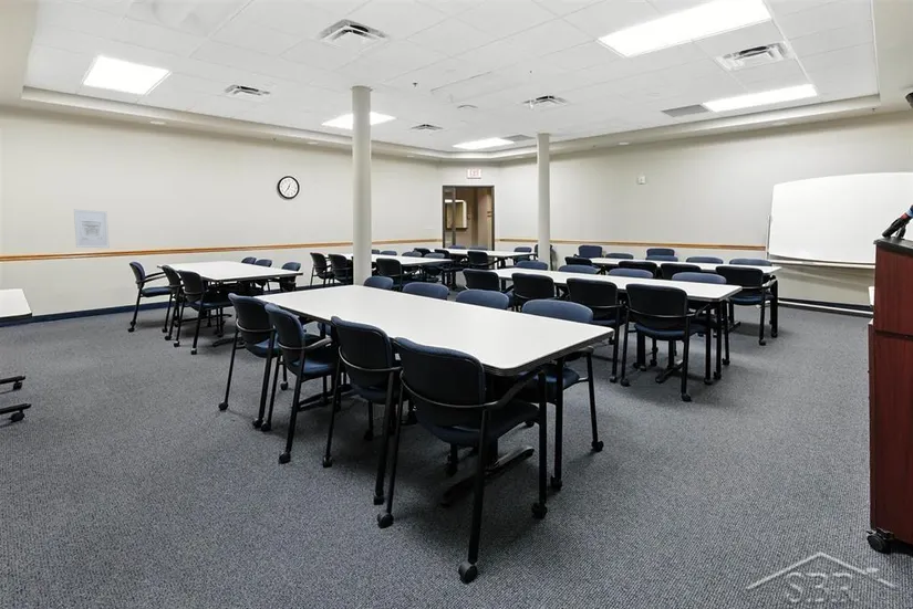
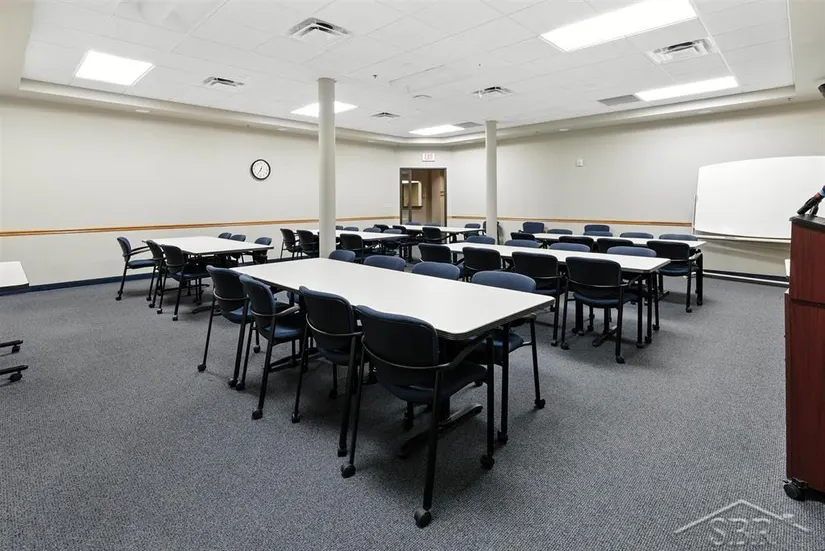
- wall art (92, 229)
